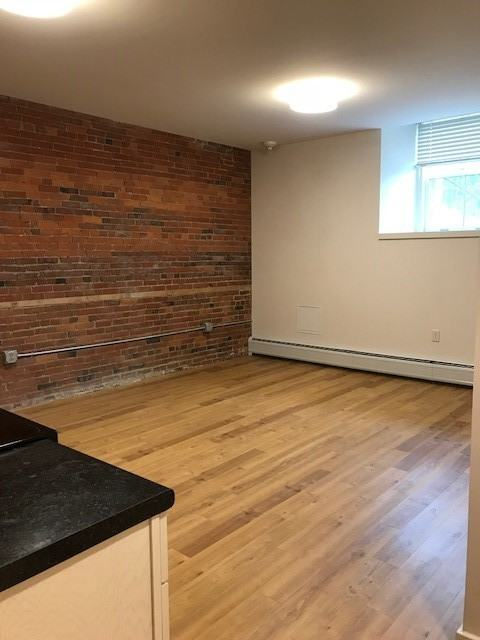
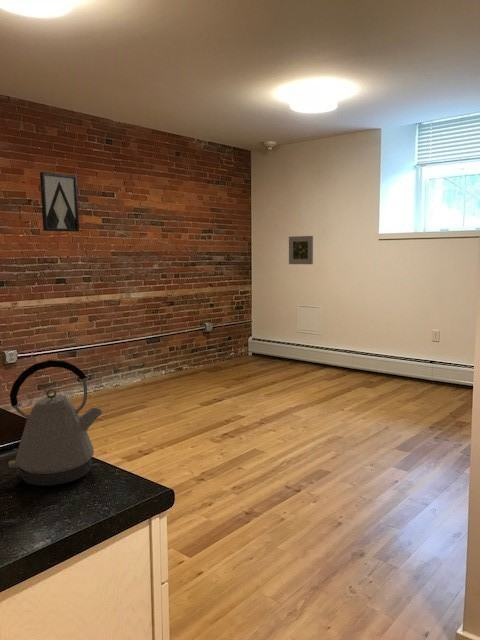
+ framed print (300, 250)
+ wall art (60, 202)
+ kettle (56, 417)
